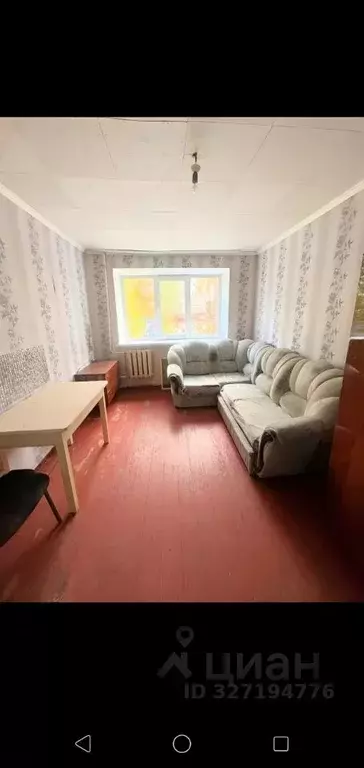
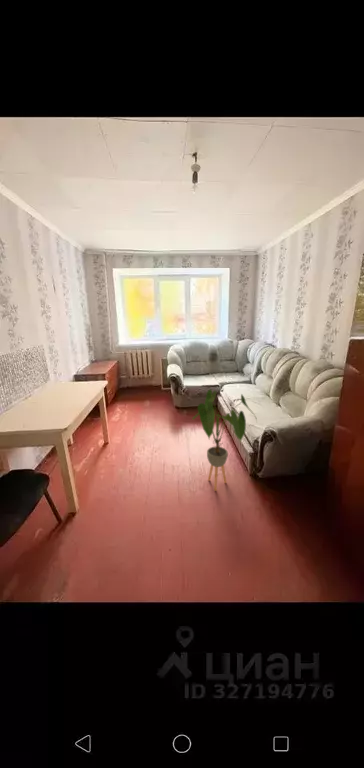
+ house plant (222, 443)
